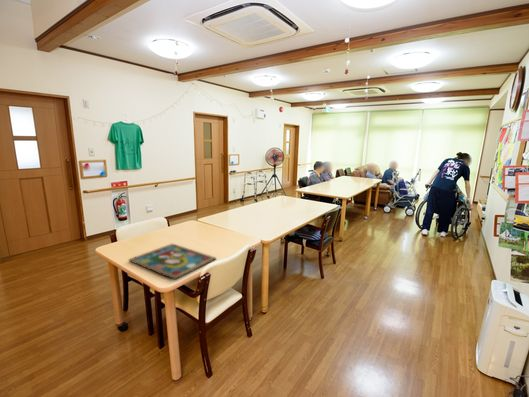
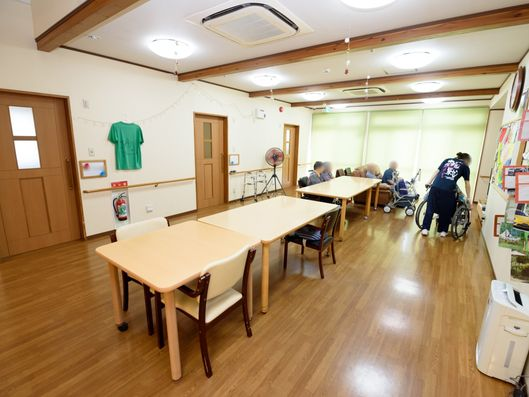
- framed painting (173, 259)
